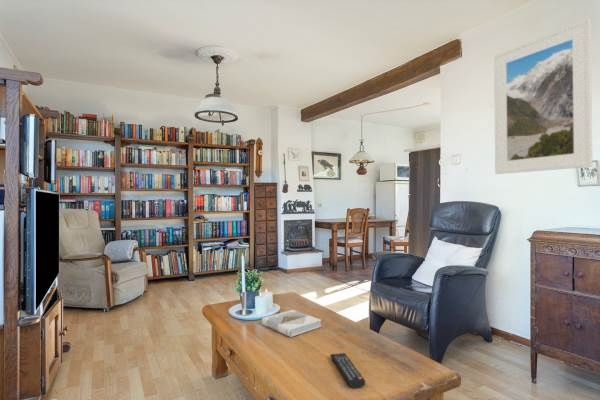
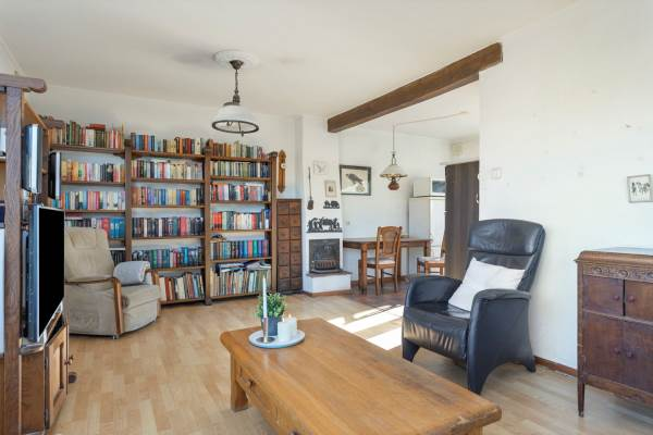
- remote control (346, 368)
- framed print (537, 104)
- book (291, 322)
